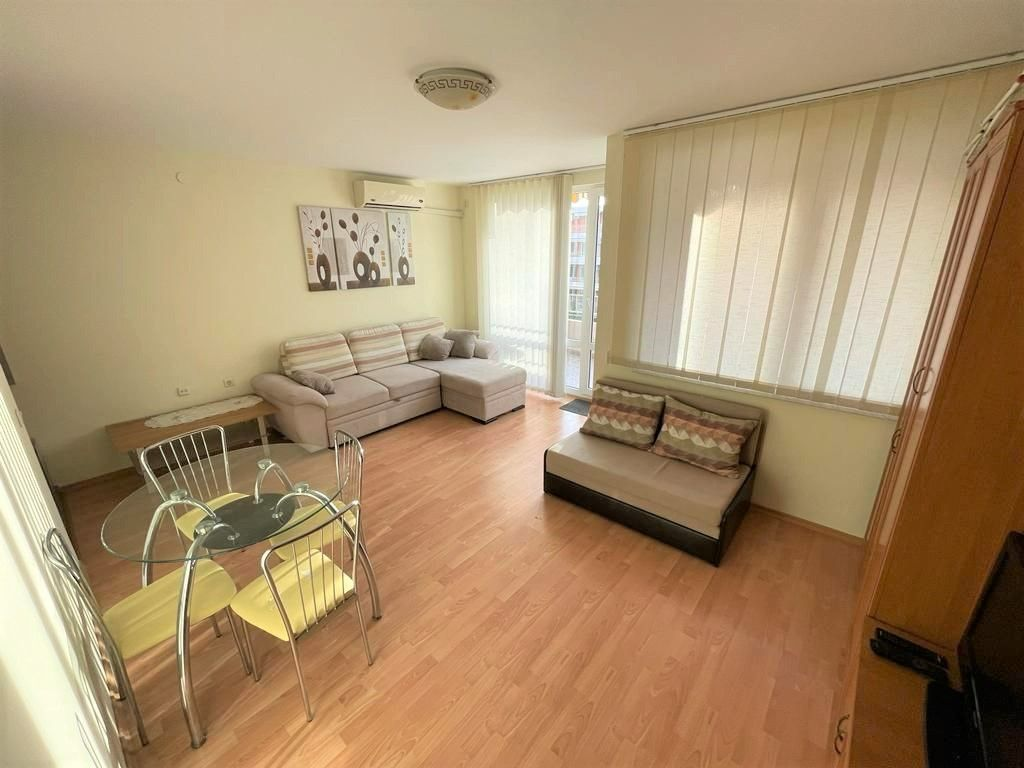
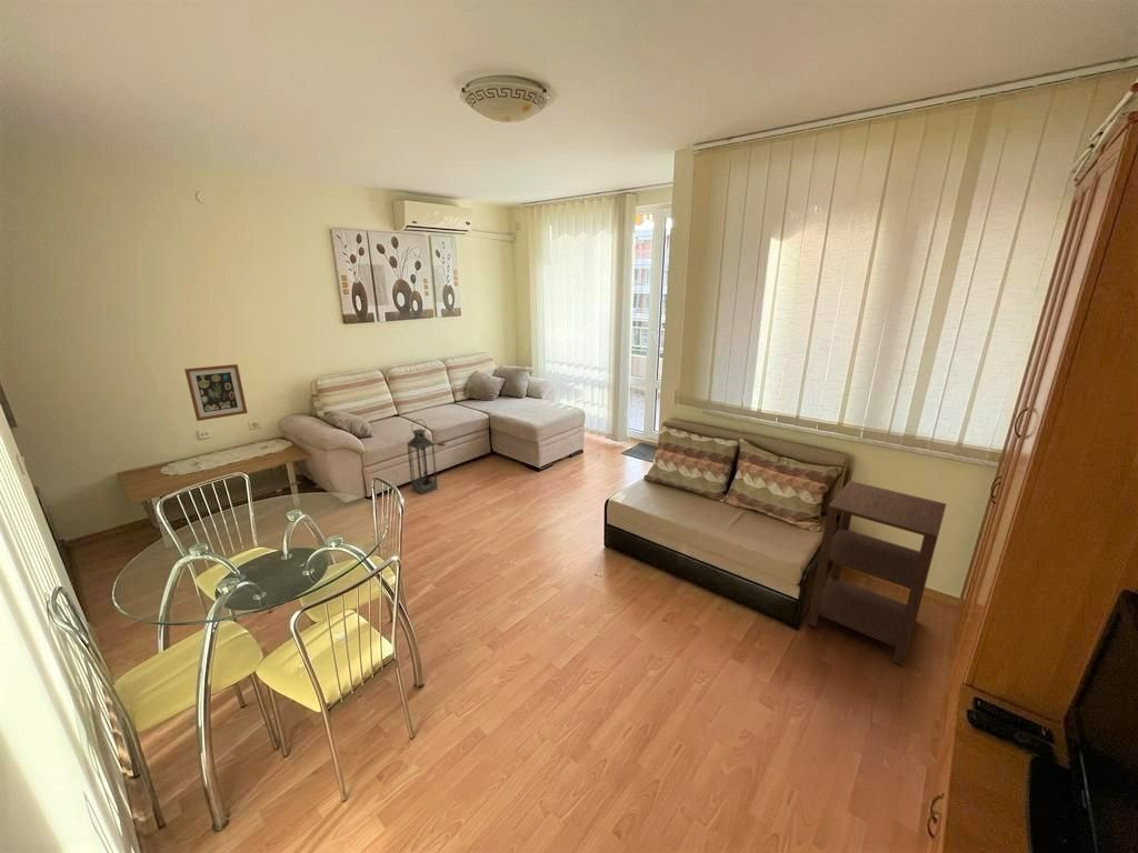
+ side table (874, 565)
+ wall art (217, 392)
+ lantern (421, 454)
